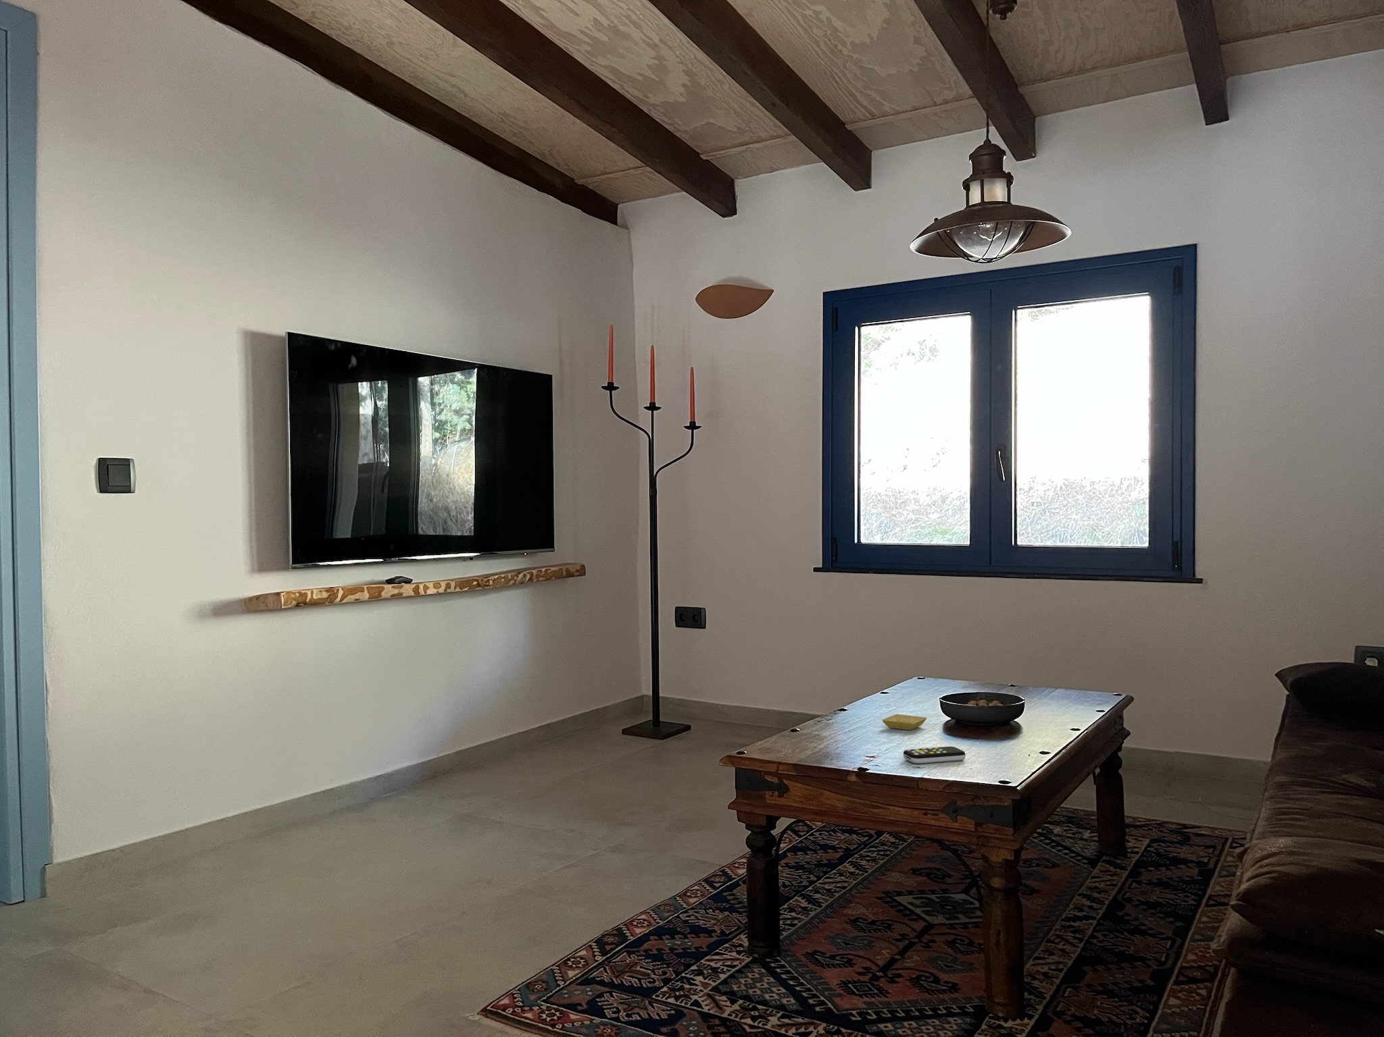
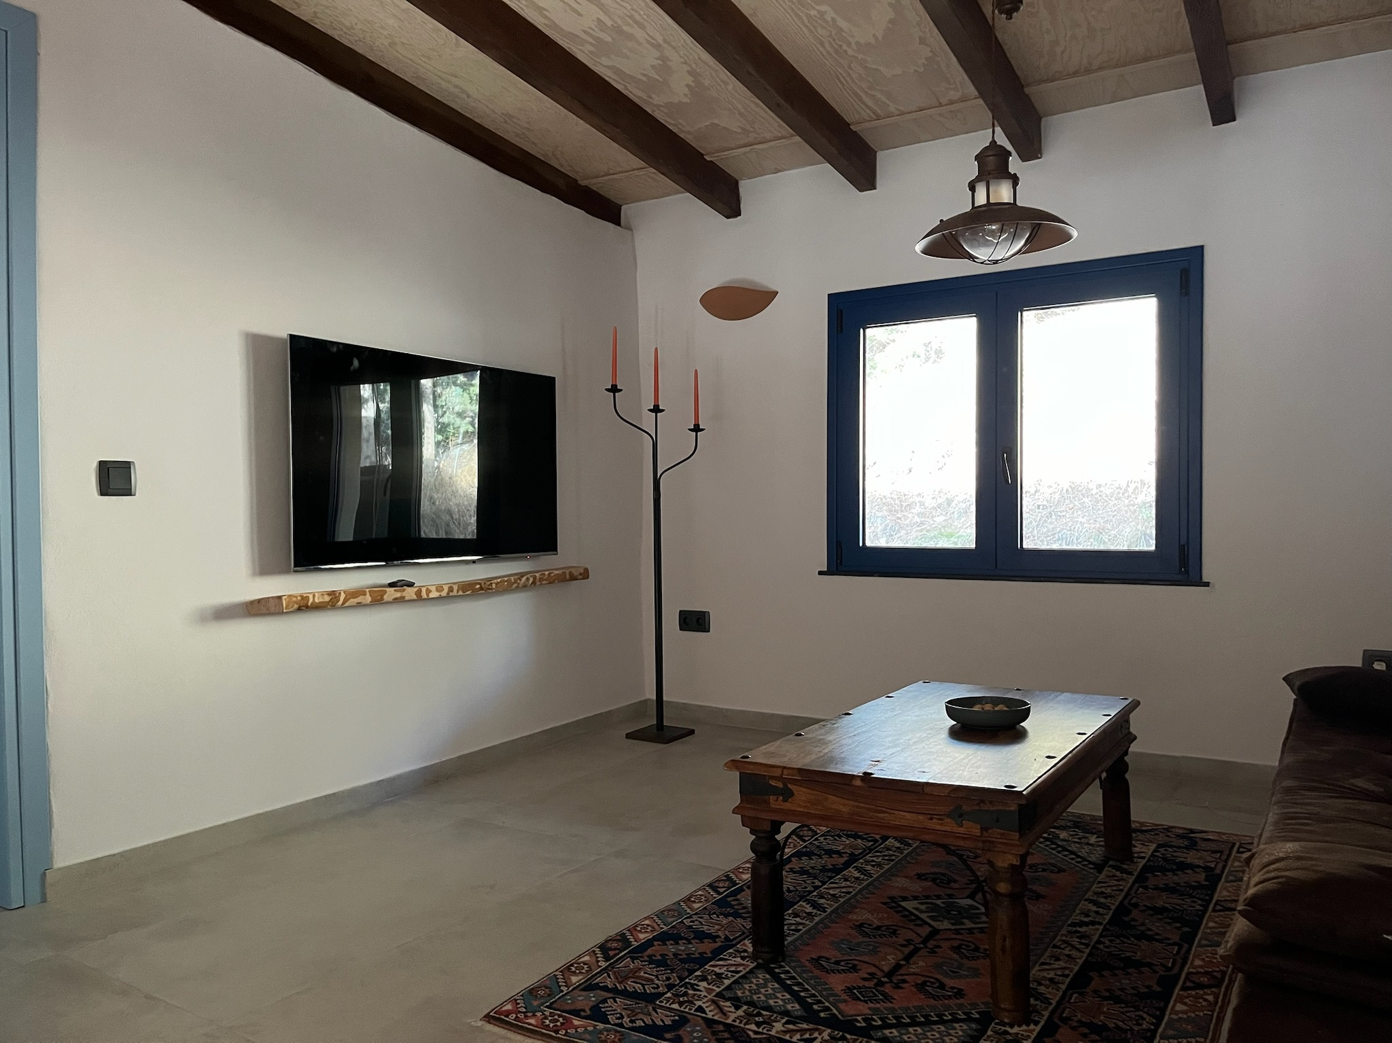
- remote control (934, 754)
- saucer (905, 722)
